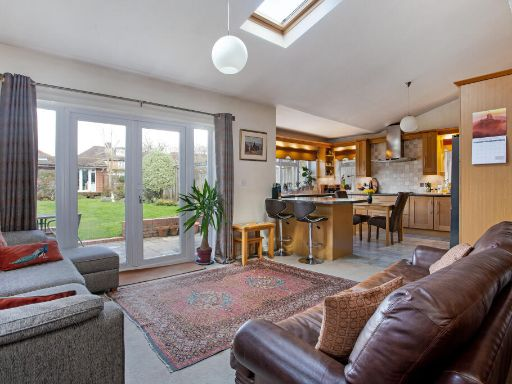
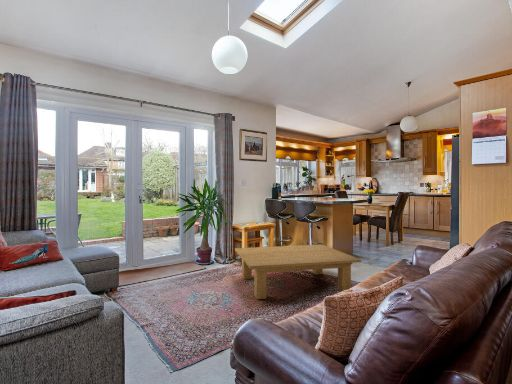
+ coffee table (292, 268)
